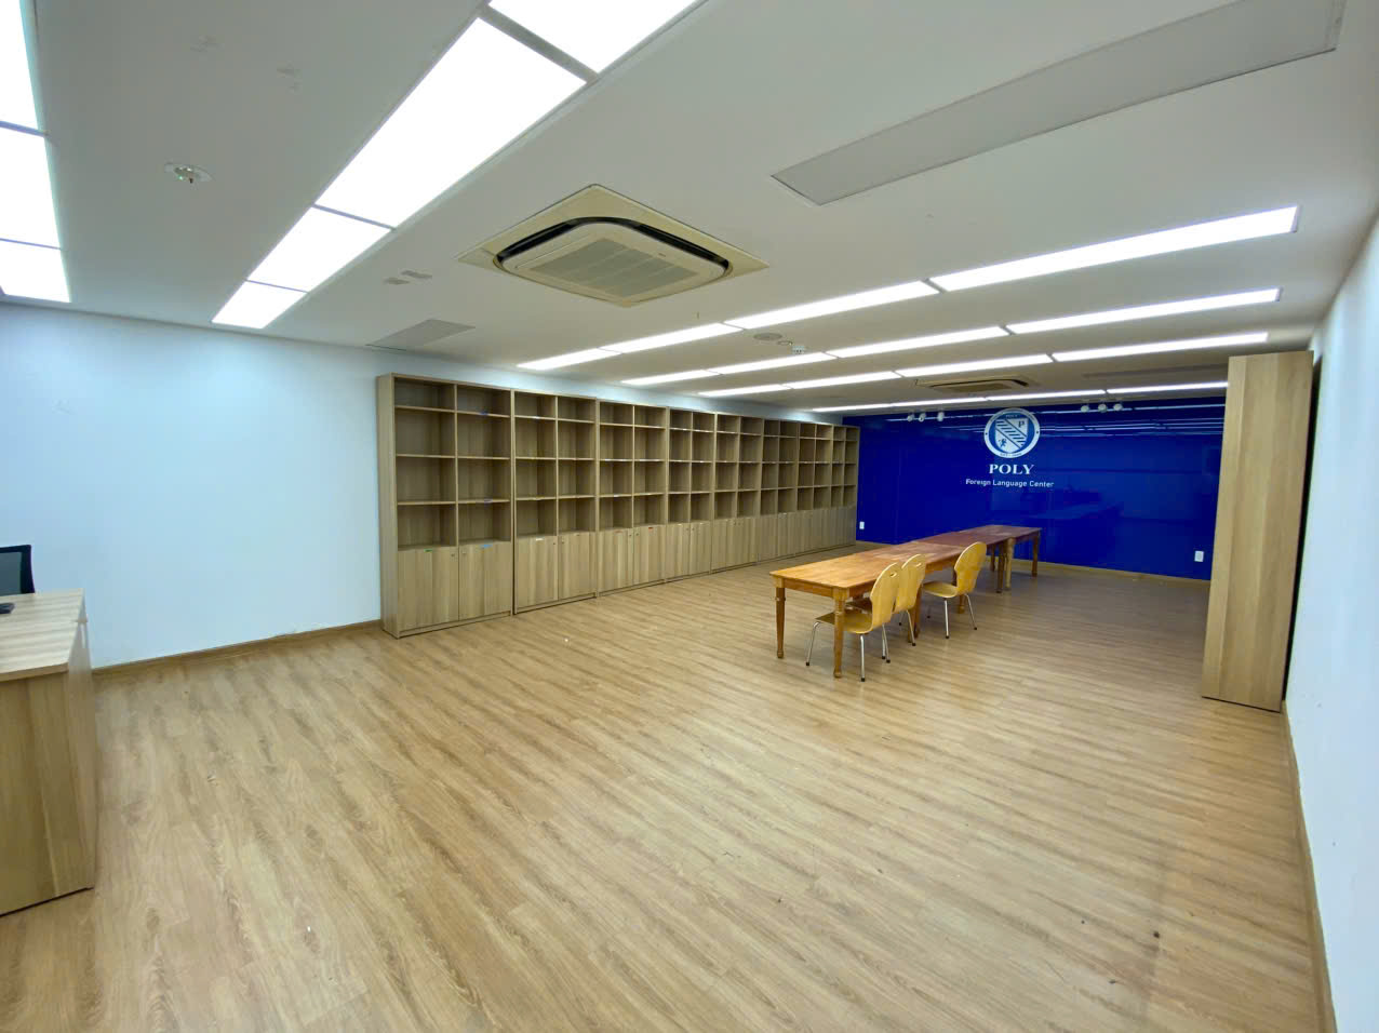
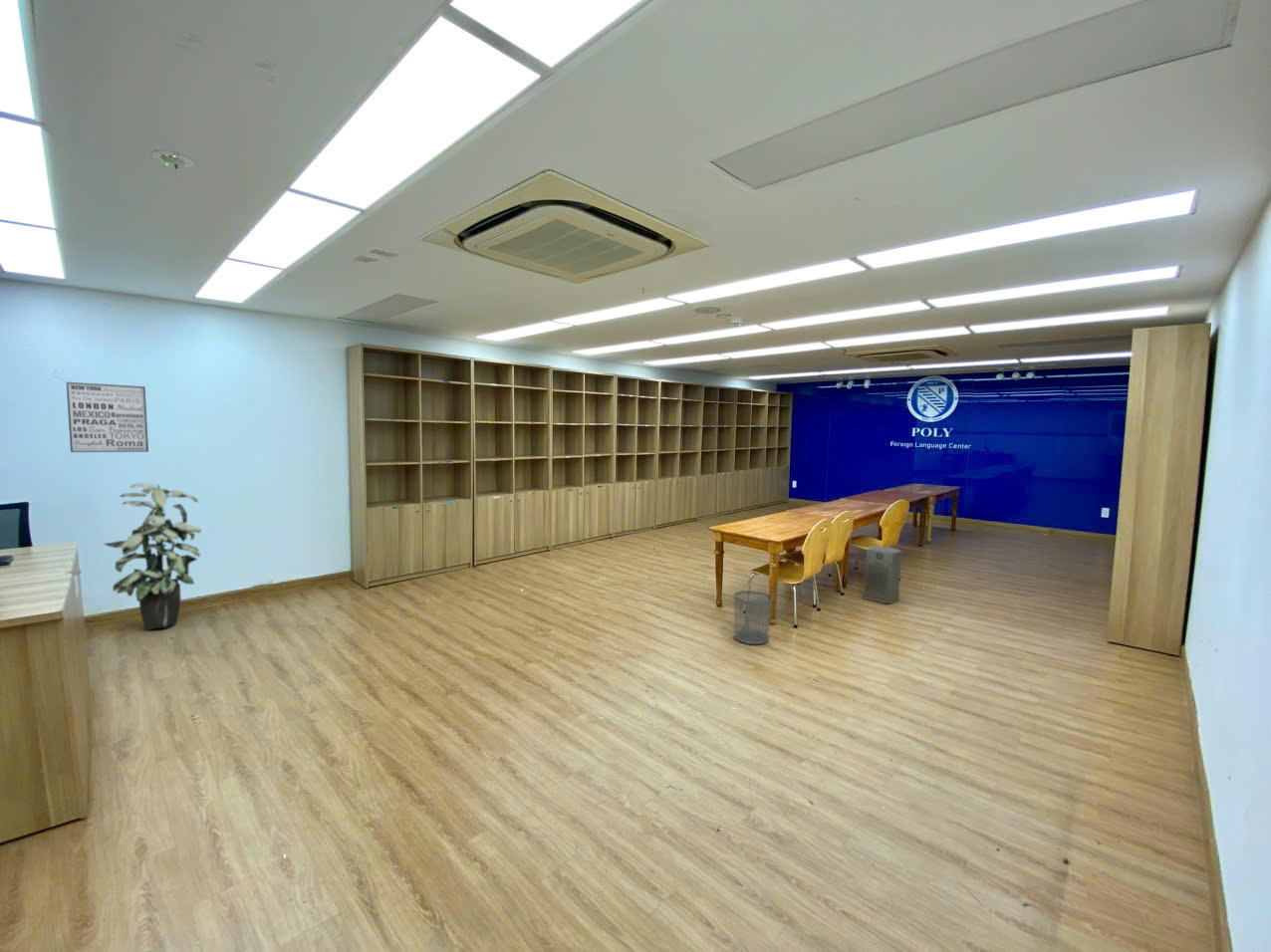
+ fan (883, 574)
+ indoor plant (154, 555)
+ waste bin (752, 617)
+ wall art (109, 418)
